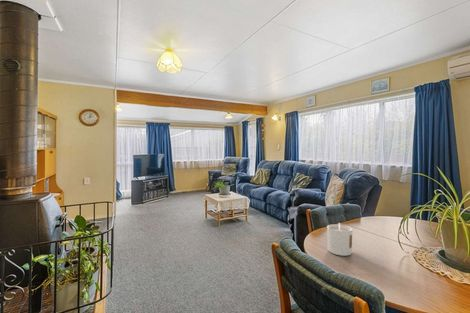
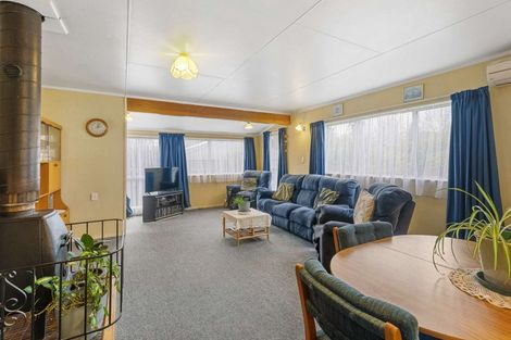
- candle (339, 237)
